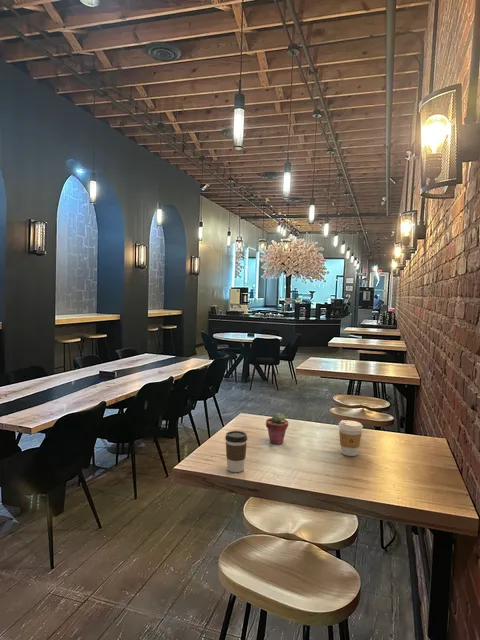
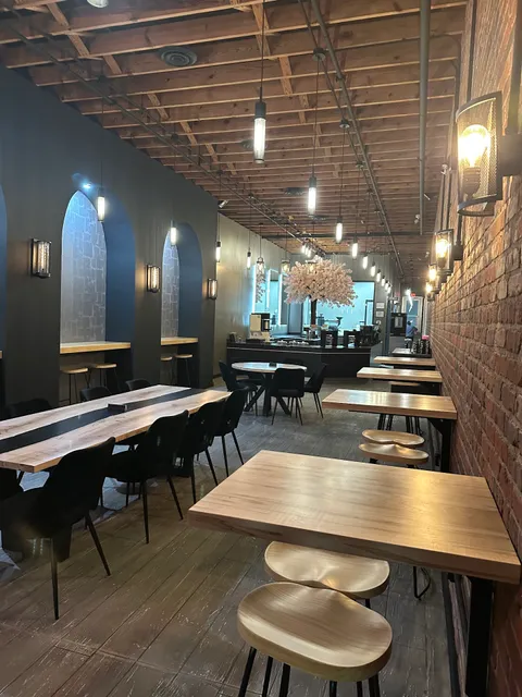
- potted succulent (276, 427)
- coffee cup (235, 451)
- coffee cup (350, 437)
